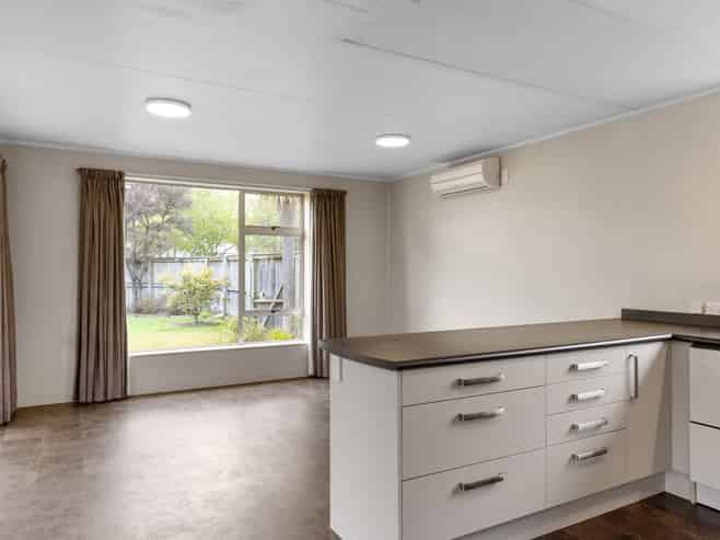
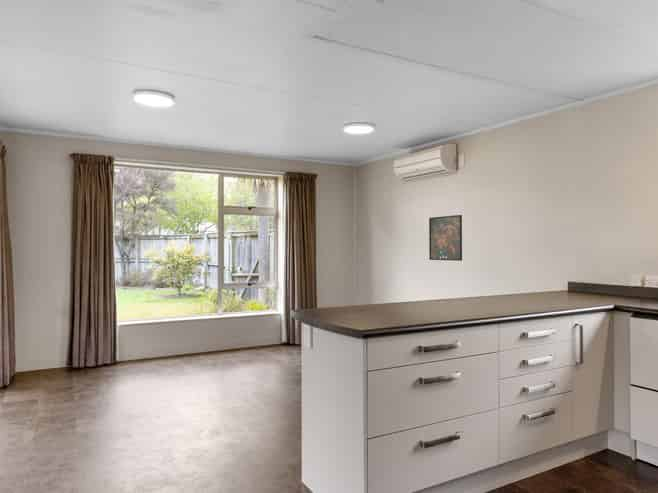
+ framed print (444, 238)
